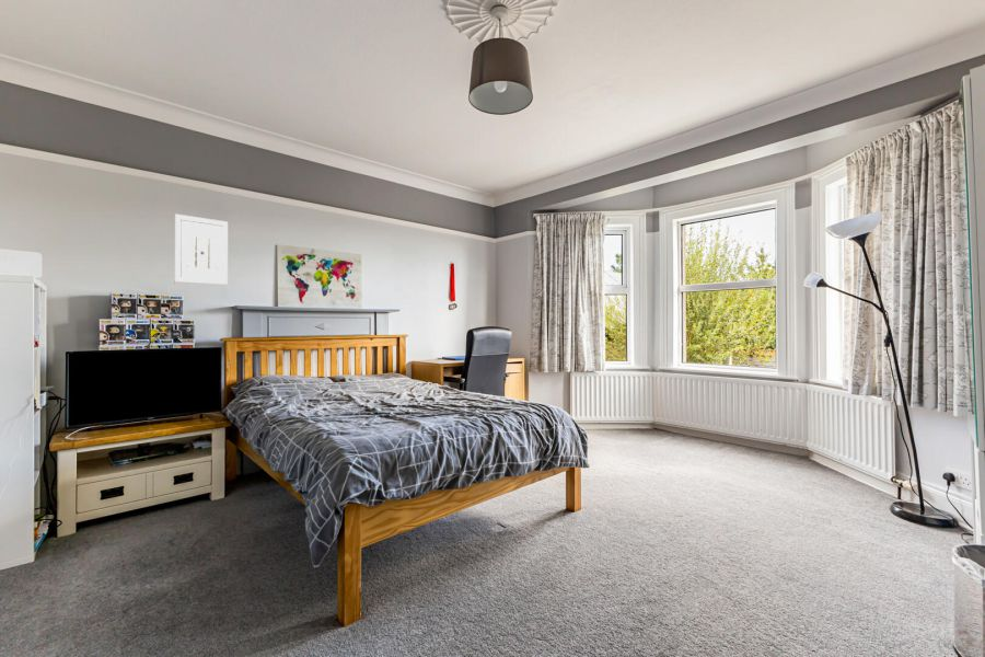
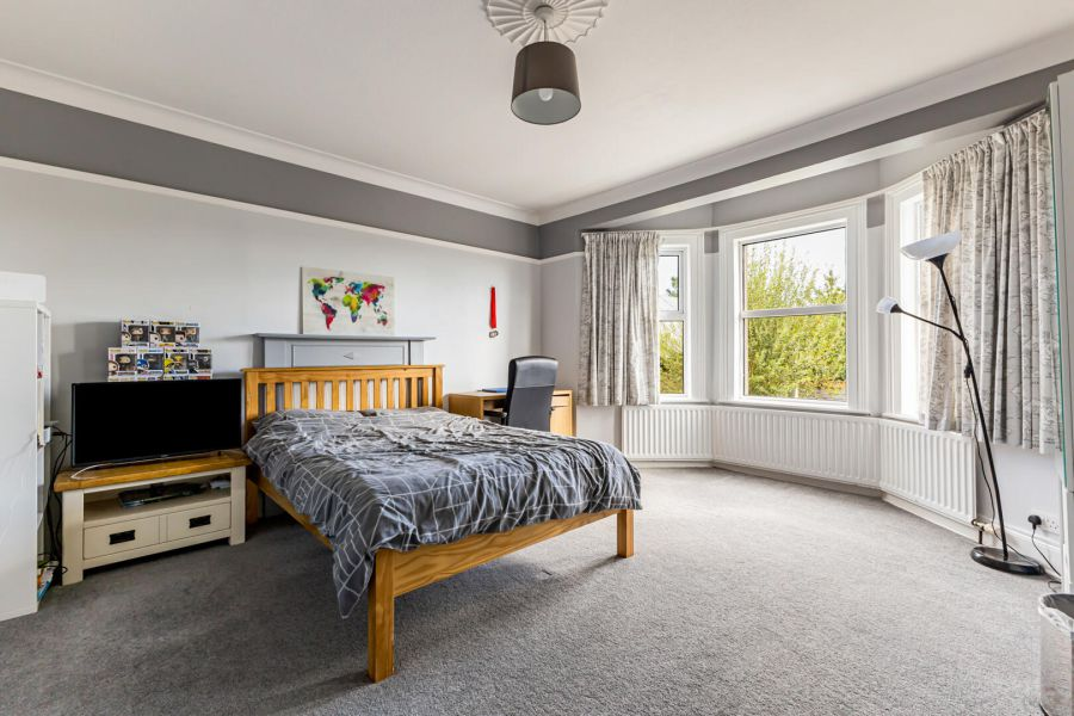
- wall art (201, 250)
